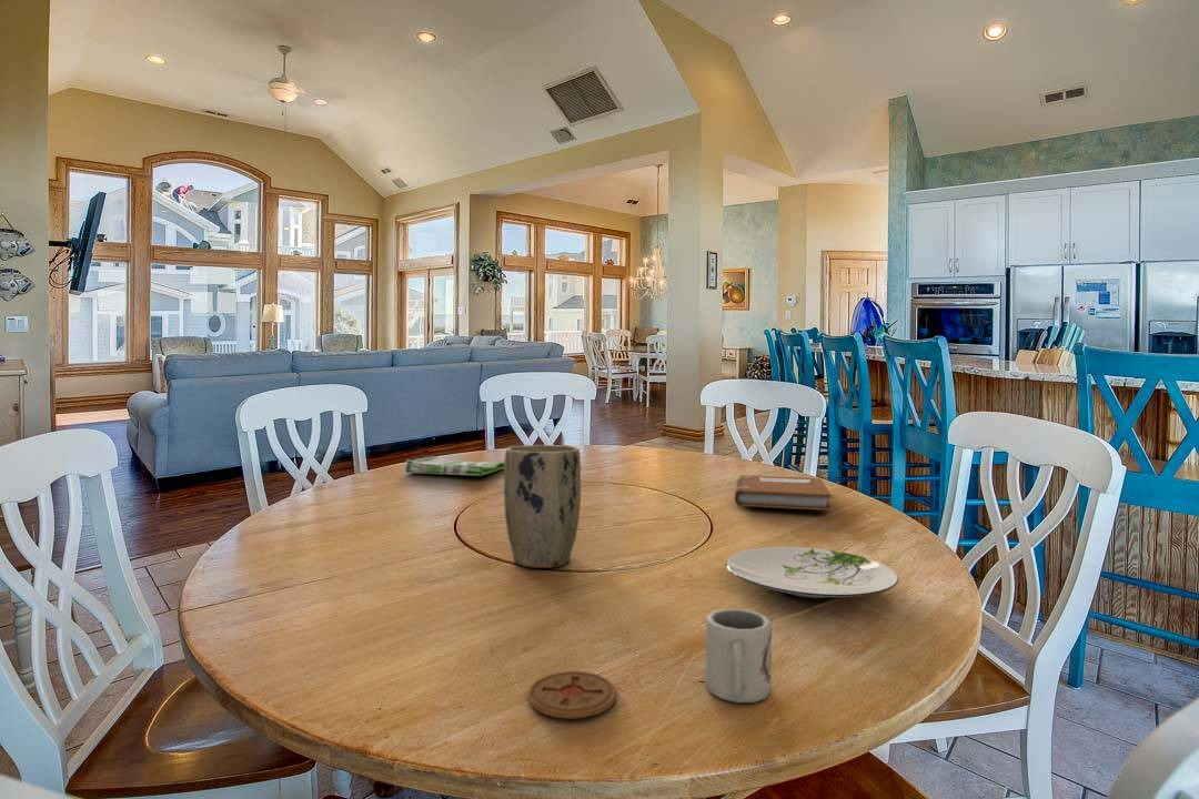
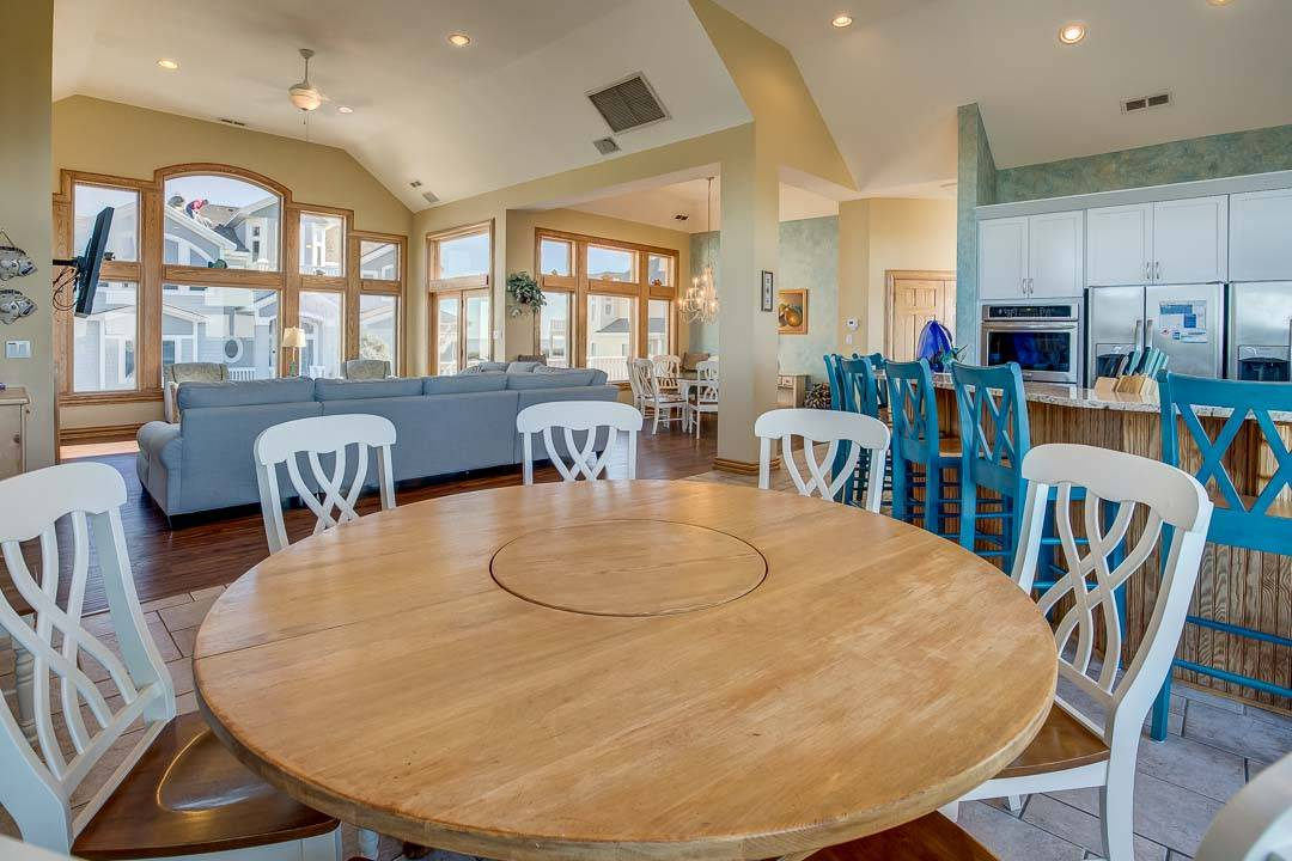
- dish towel (456, 464)
- plate (808, 578)
- coaster (572, 692)
- cup (737, 657)
- plant pot (542, 504)
- notebook (779, 490)
